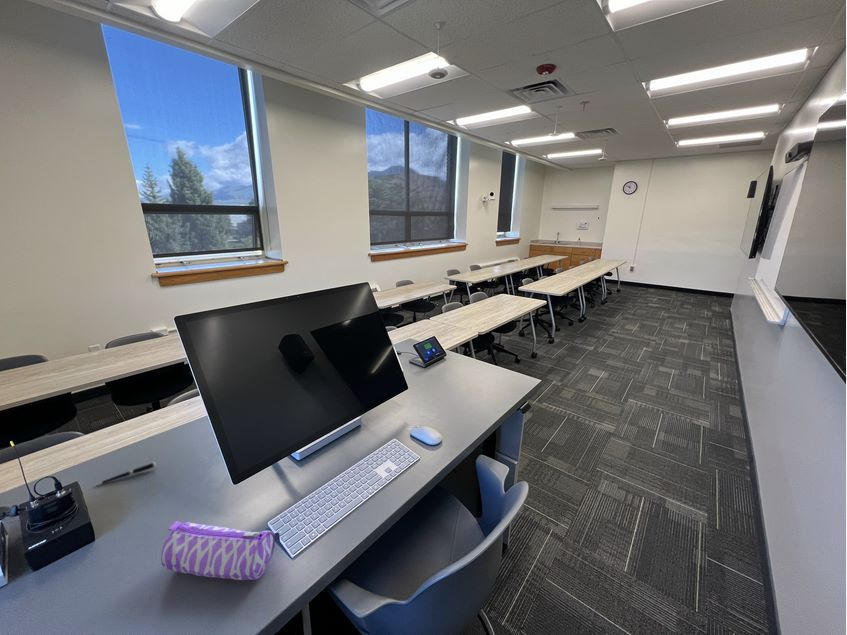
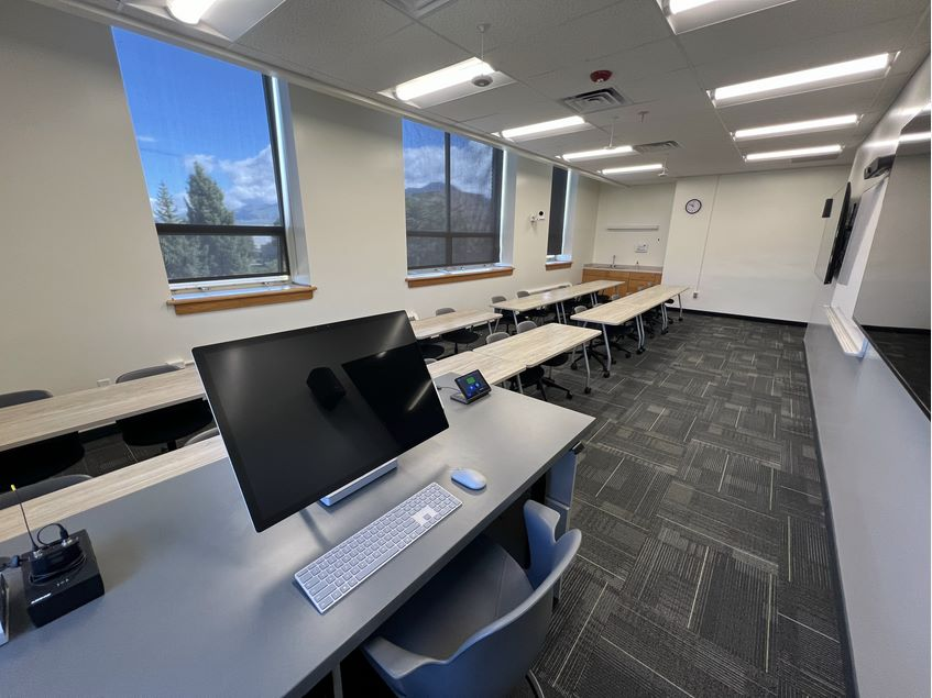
- pencil case (220, 549)
- pen (125, 474)
